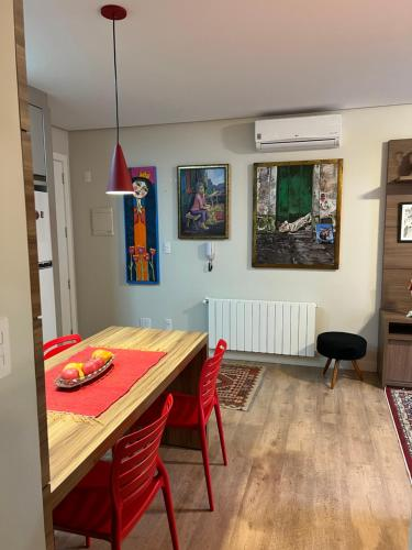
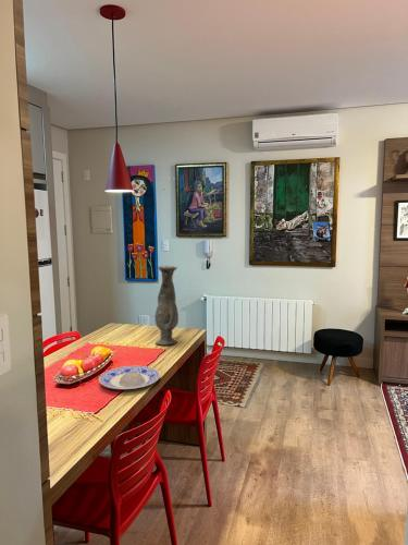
+ vase (165, 304)
+ plate (129, 376)
